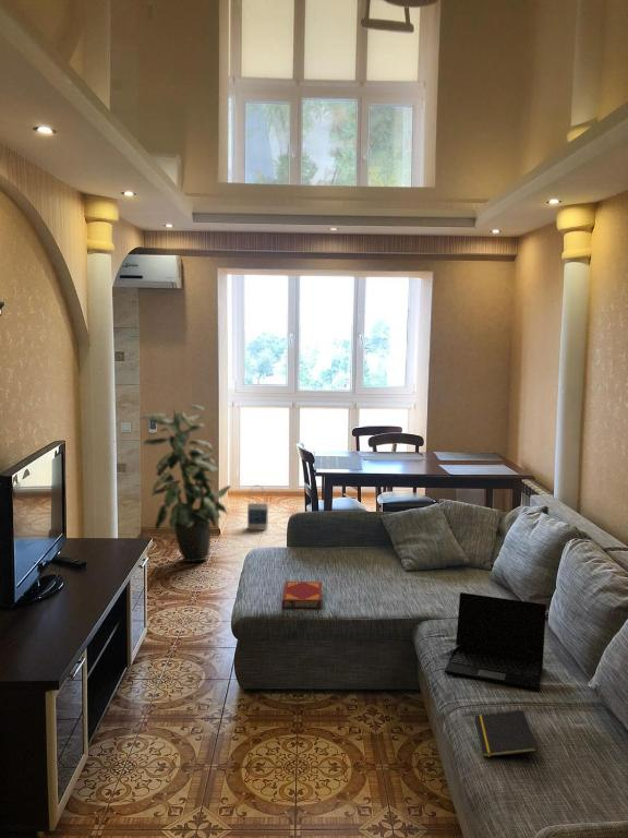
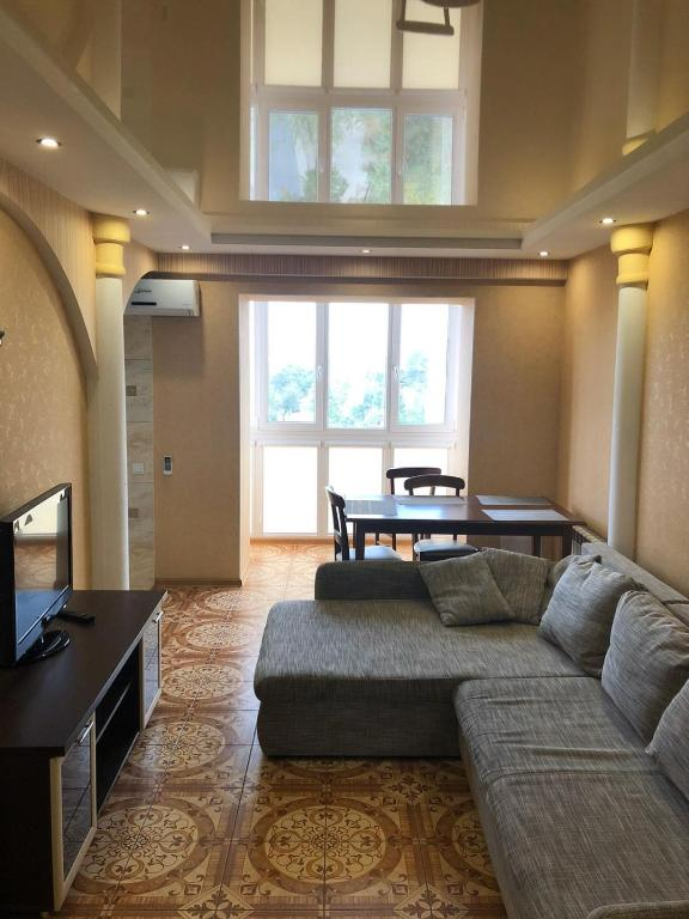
- bag (257, 506)
- hardback book (302, 594)
- laptop (496, 637)
- notepad (504, 732)
- indoor plant (186, 483)
